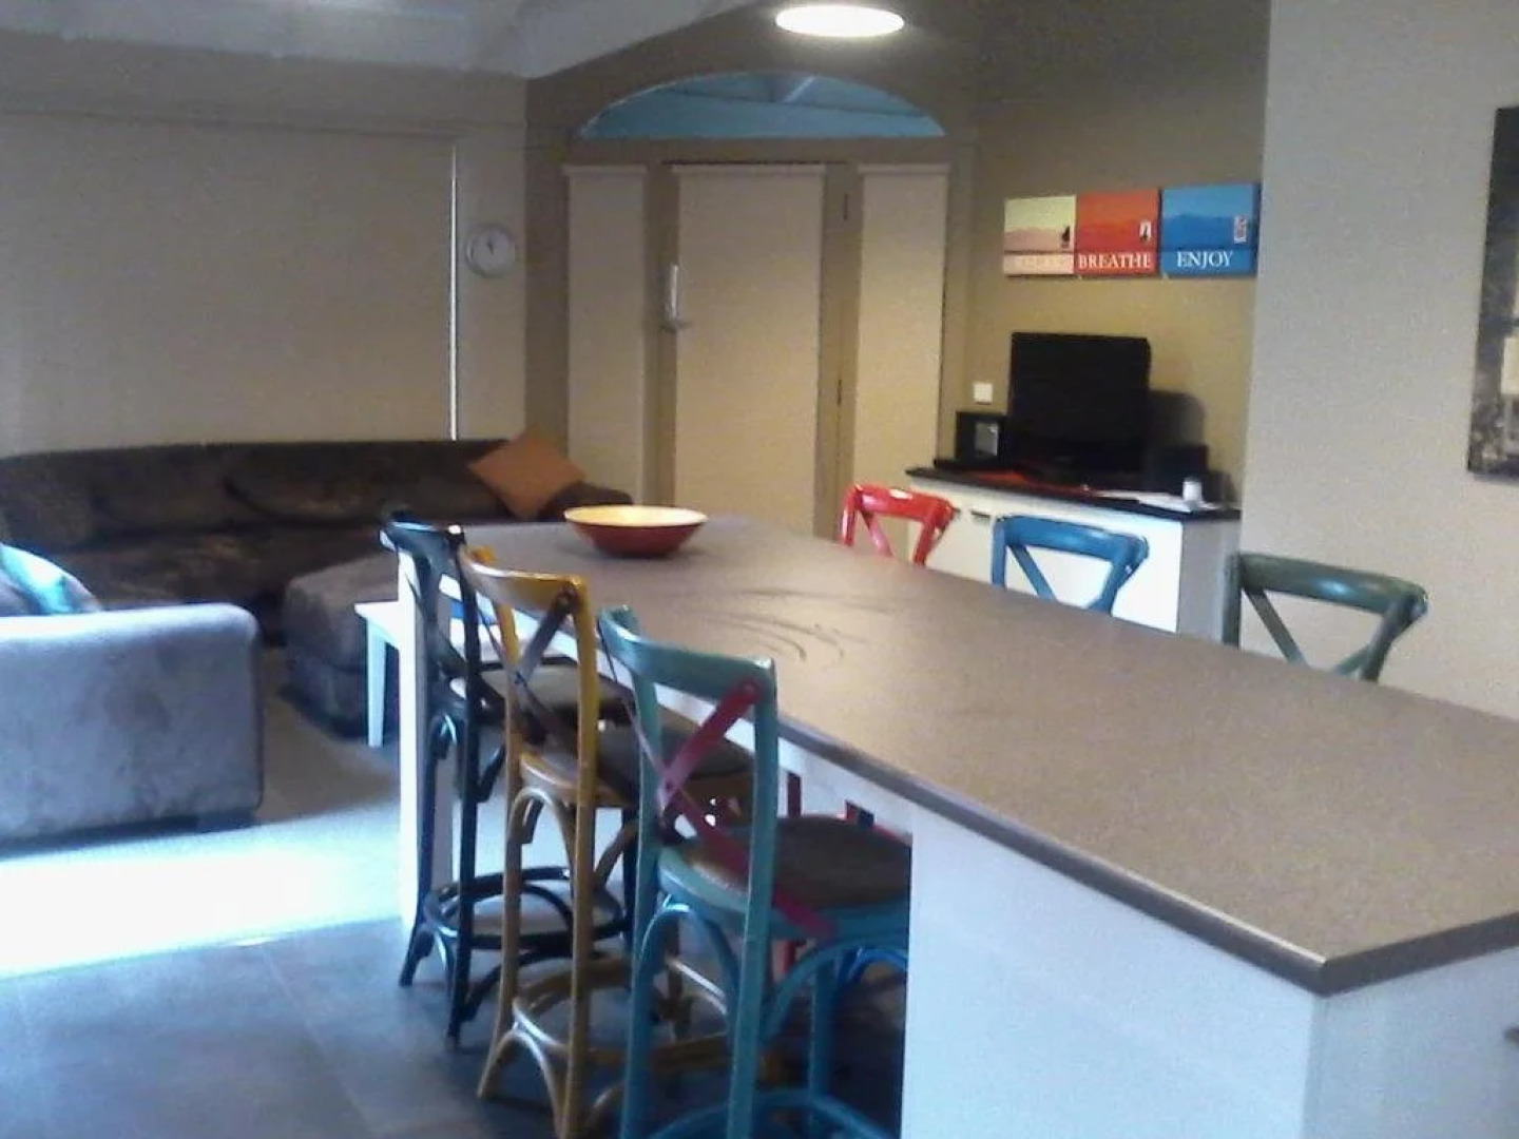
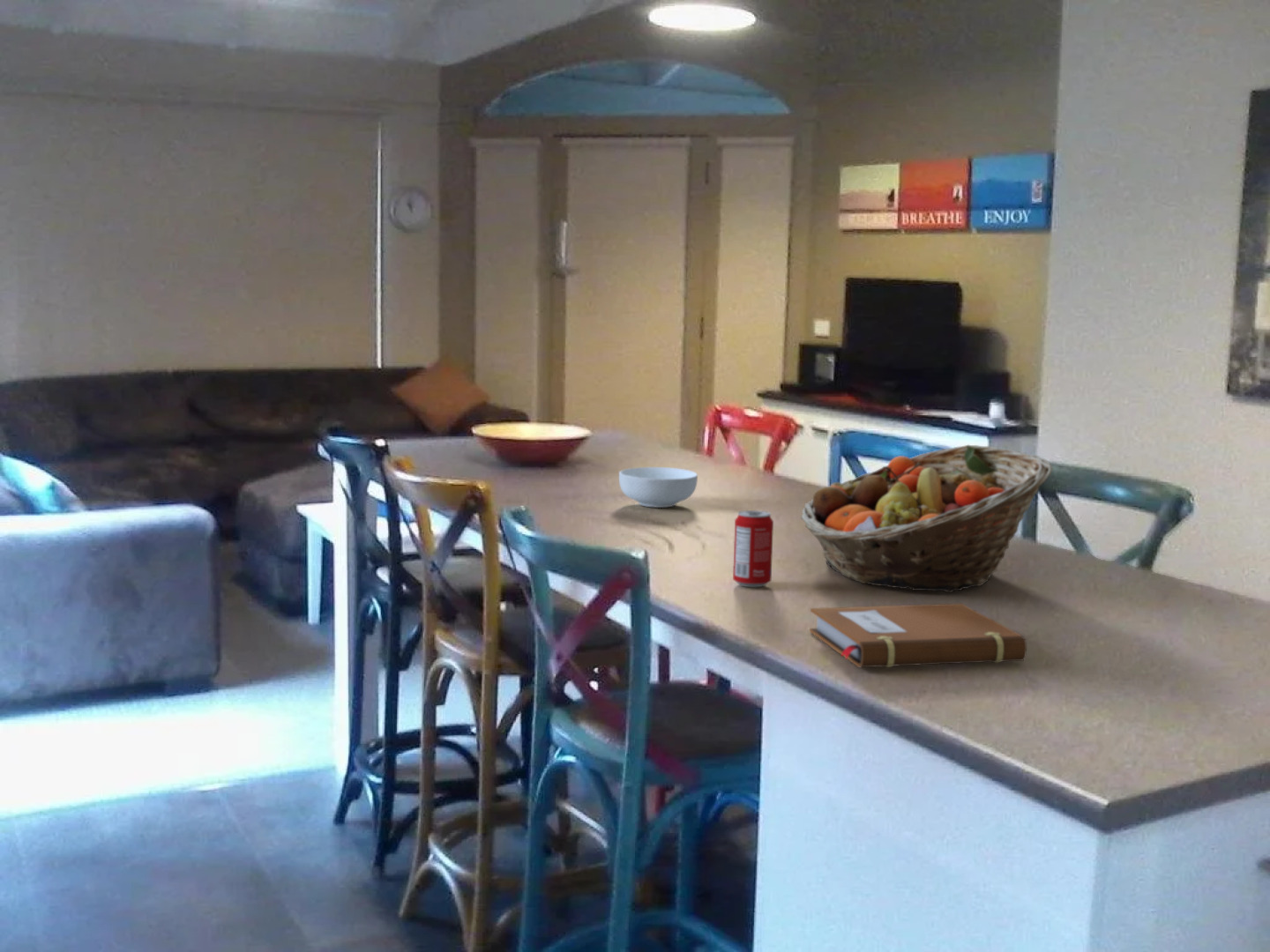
+ fruit basket (923, 511)
+ cereal bowl (657, 488)
+ notebook (910, 635)
+ beverage can (752, 548)
